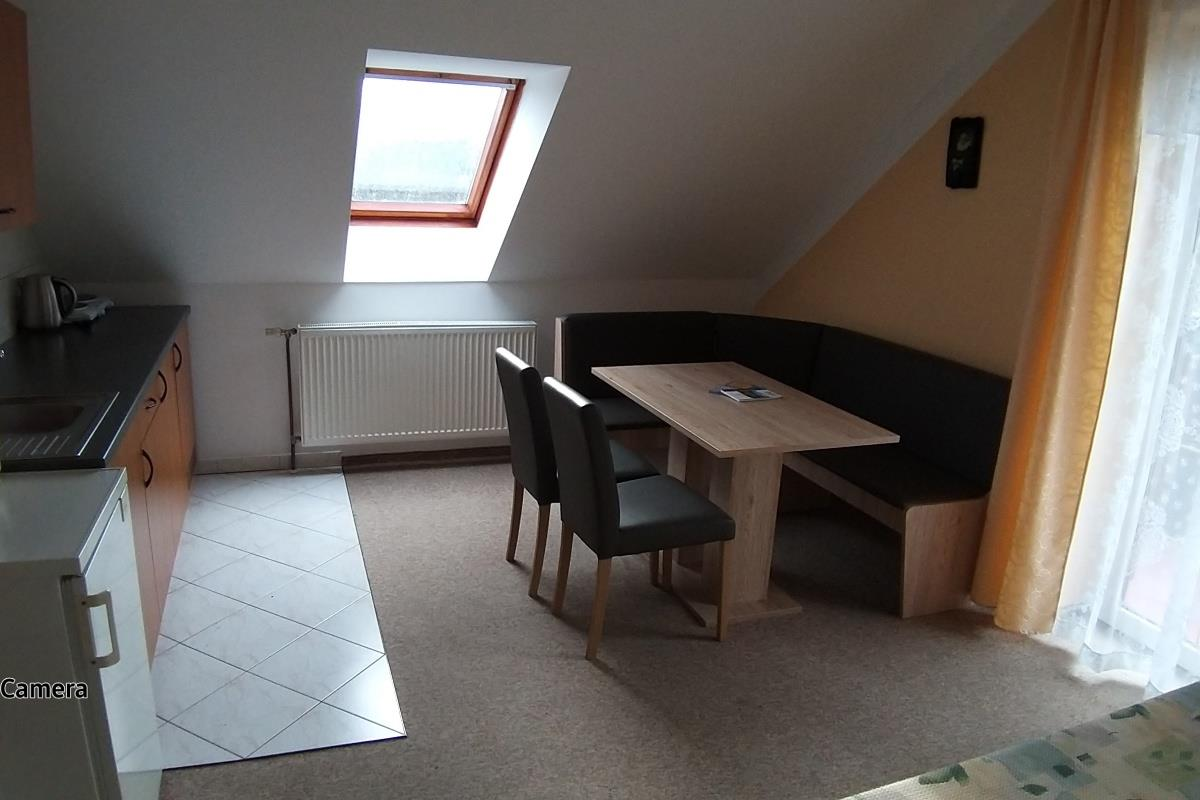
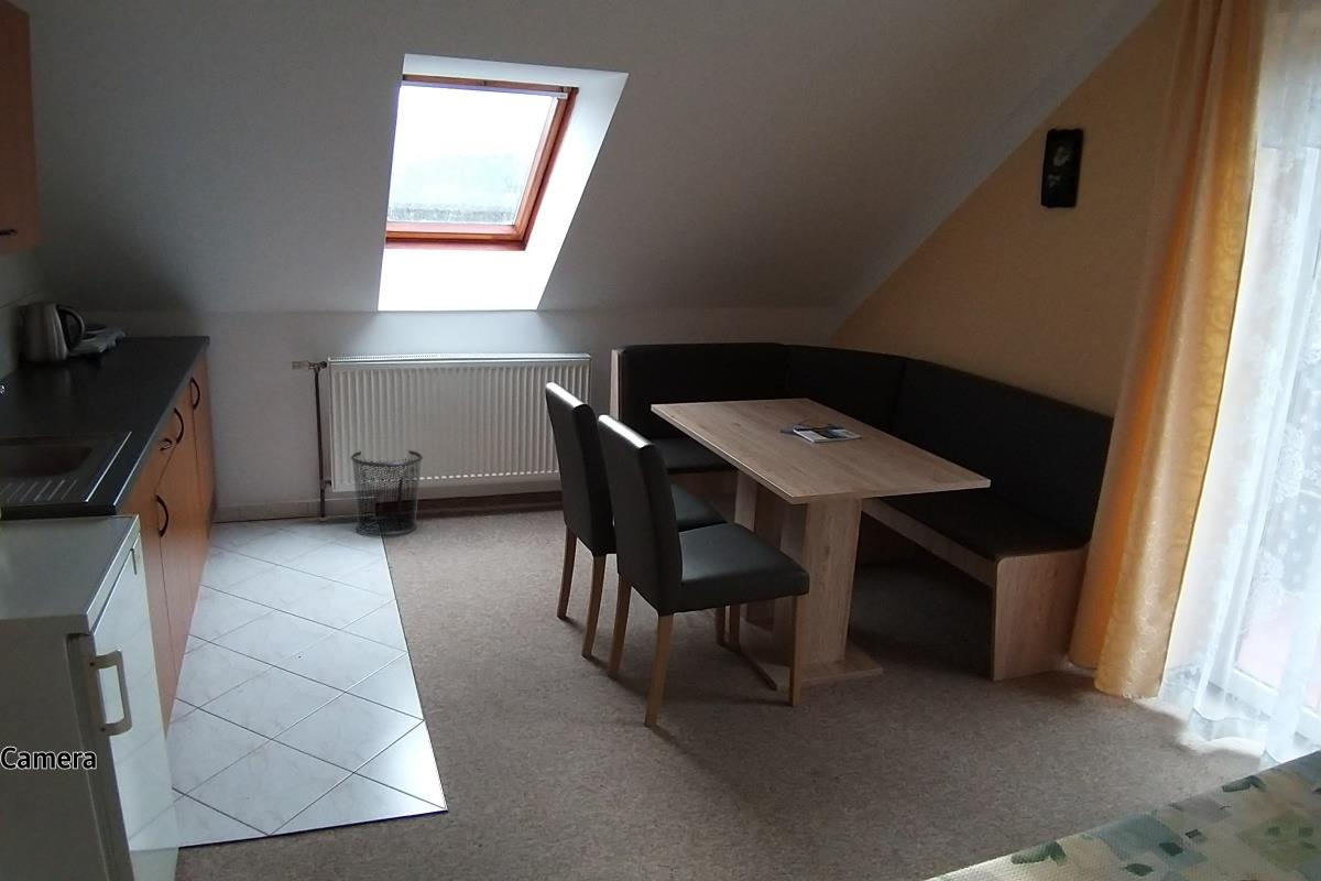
+ trash can (386, 491)
